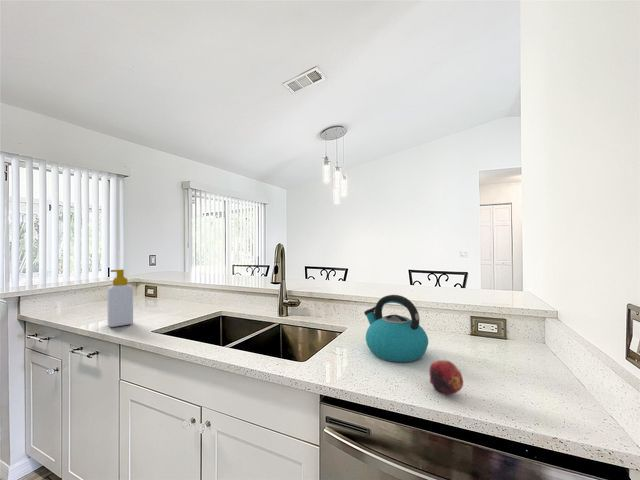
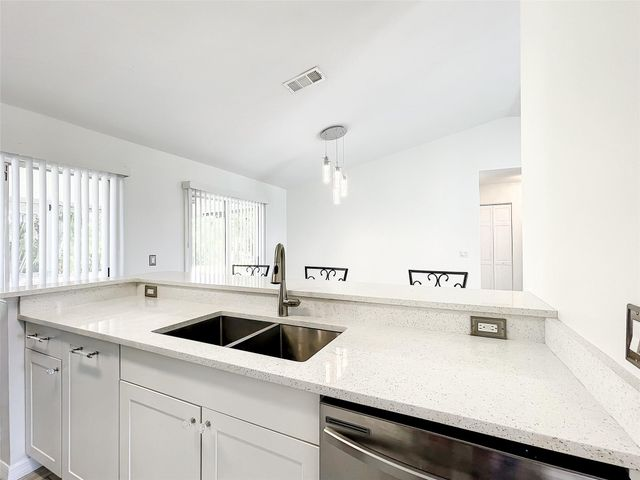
- soap bottle (120, 296)
- fruit (445, 377)
- kettle (392, 323)
